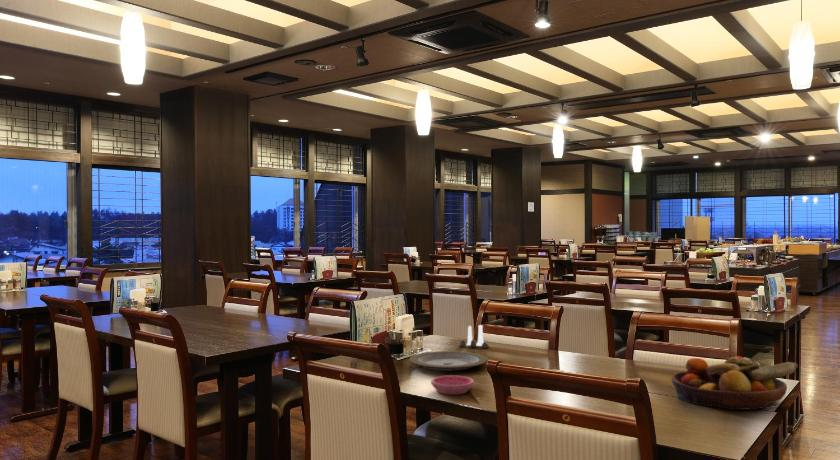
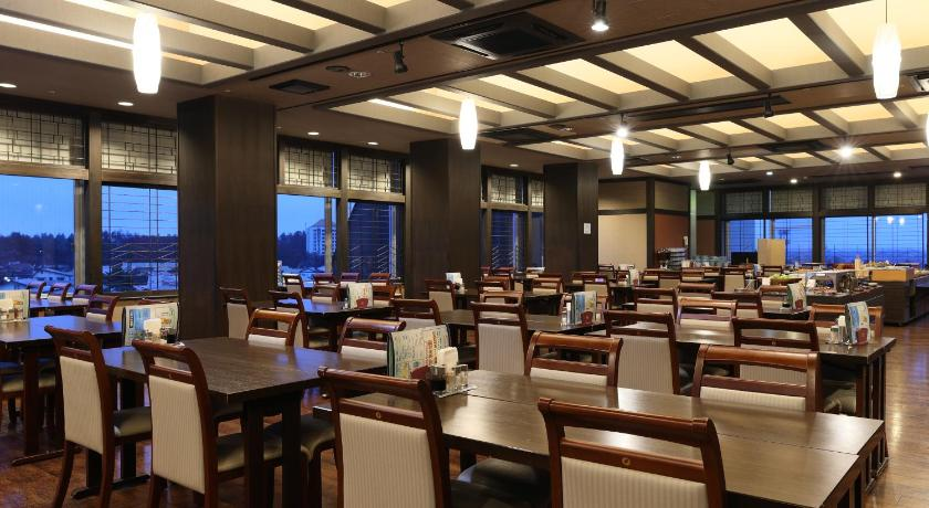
- saucer (452, 385)
- salt and pepper shaker set (478, 335)
- plate (448, 362)
- fruit bowl (728, 376)
